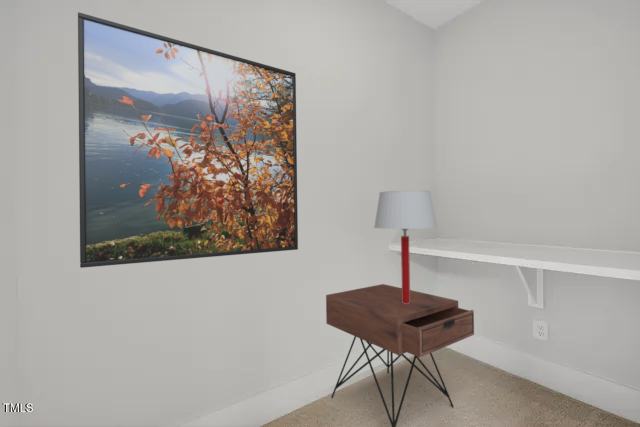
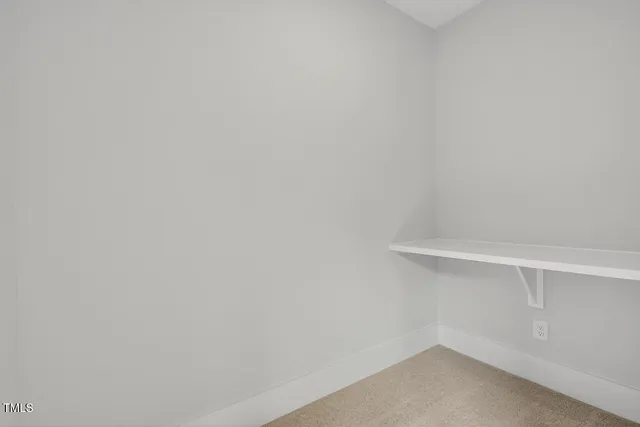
- table lamp (405, 246)
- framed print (207, 152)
- nightstand (396, 352)
